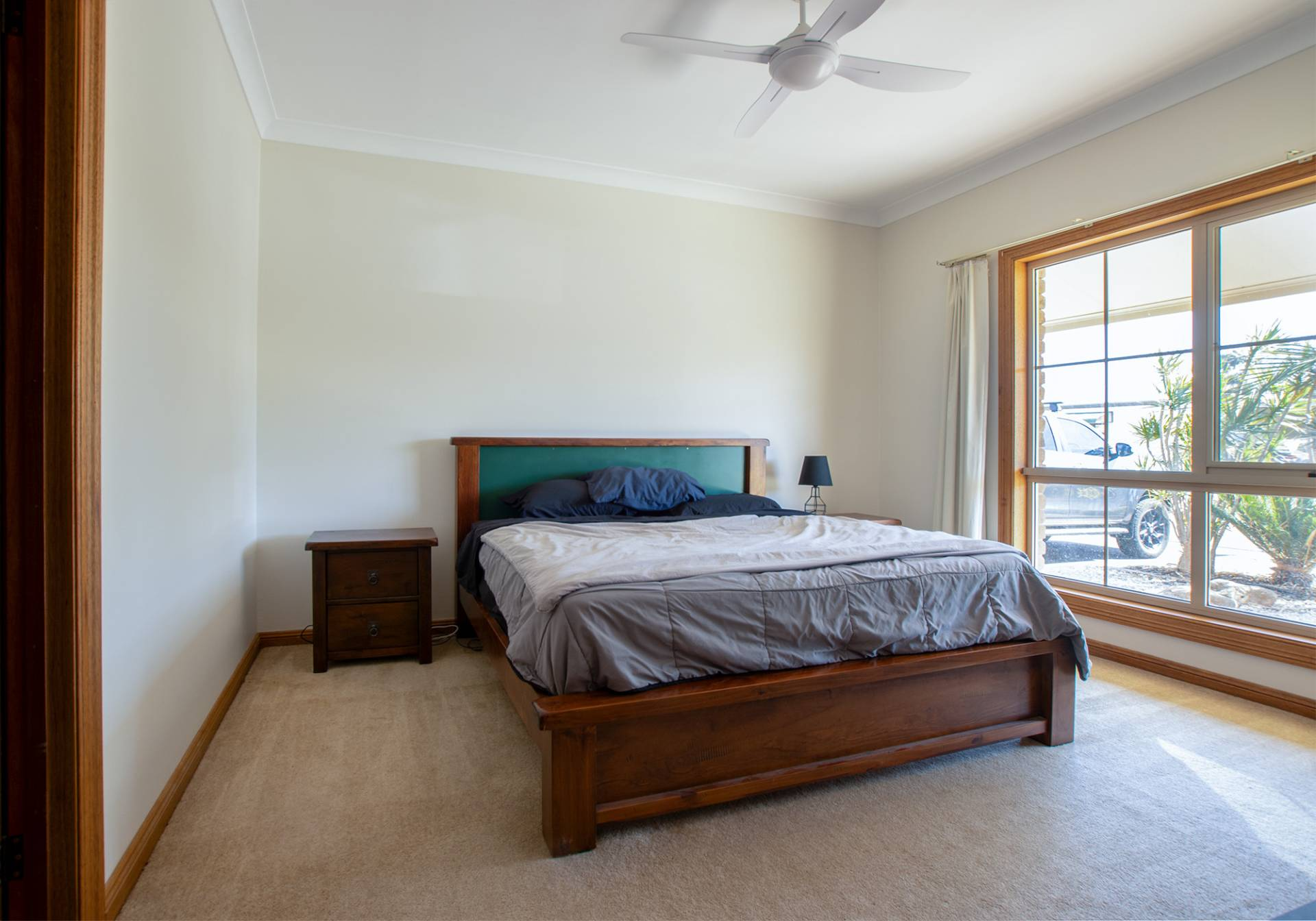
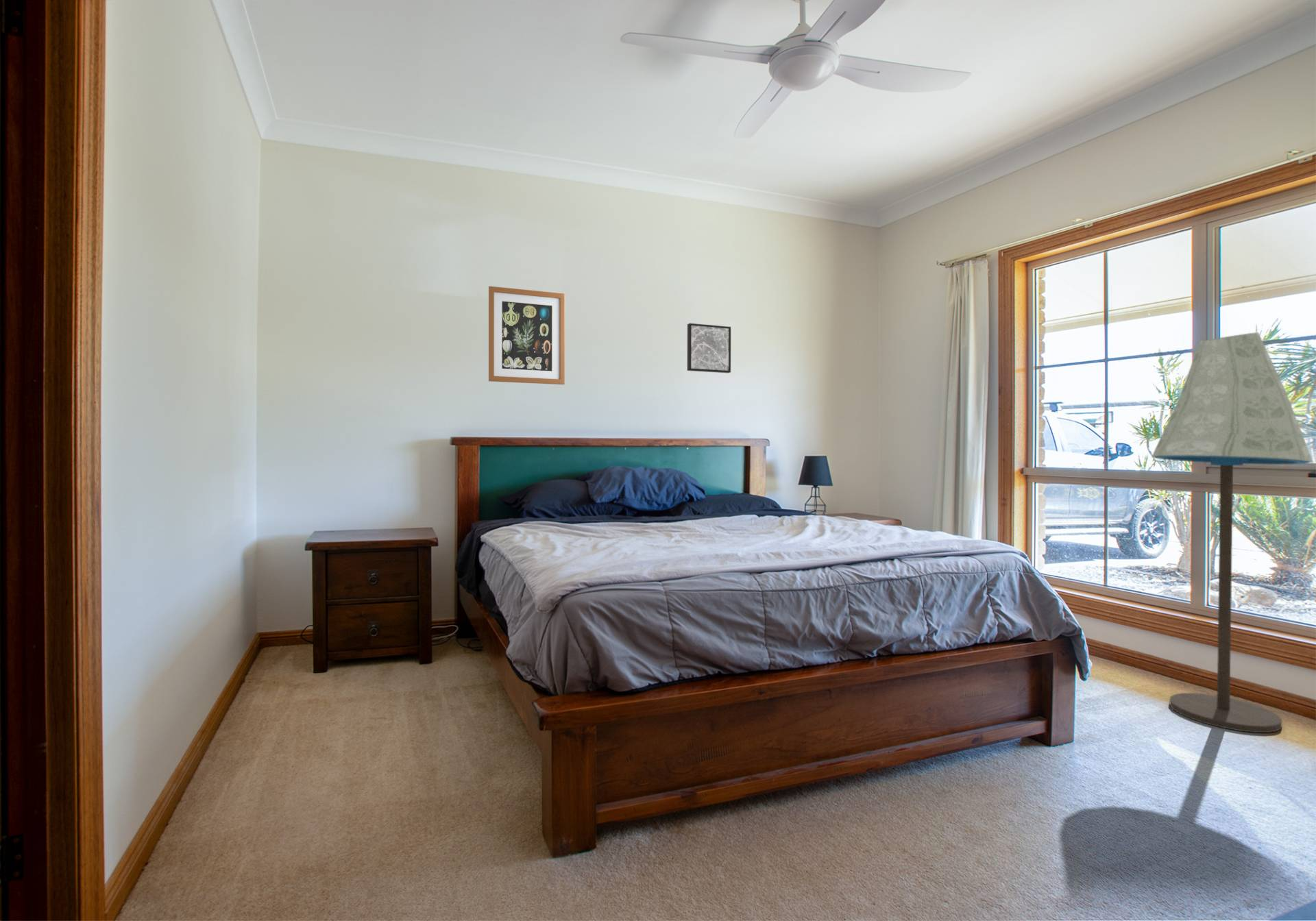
+ wall art (527, 336)
+ wall art (709, 348)
+ floor lamp (1226, 524)
